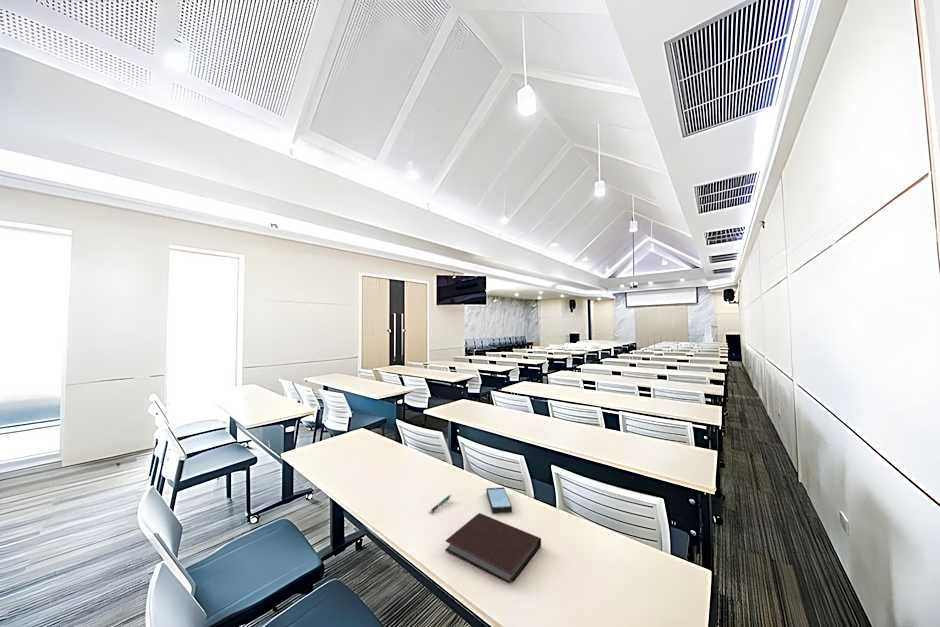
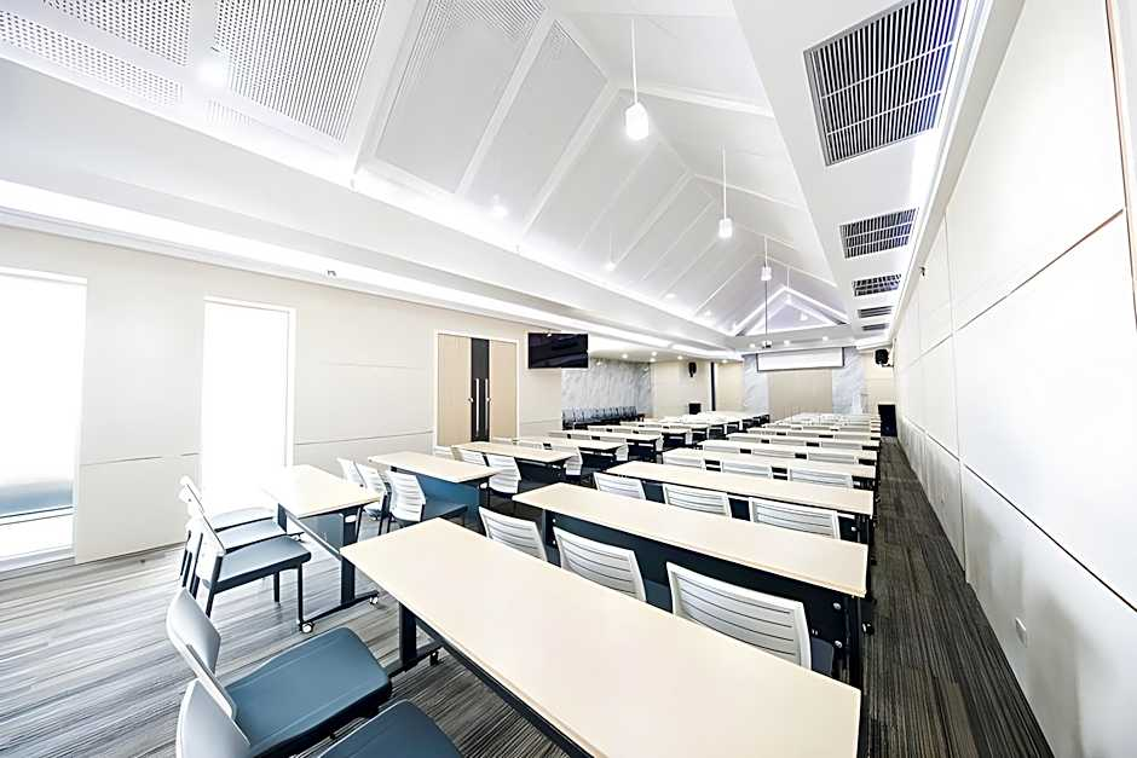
- pen (440, 503)
- notebook (493, 543)
- smartphone (498, 499)
